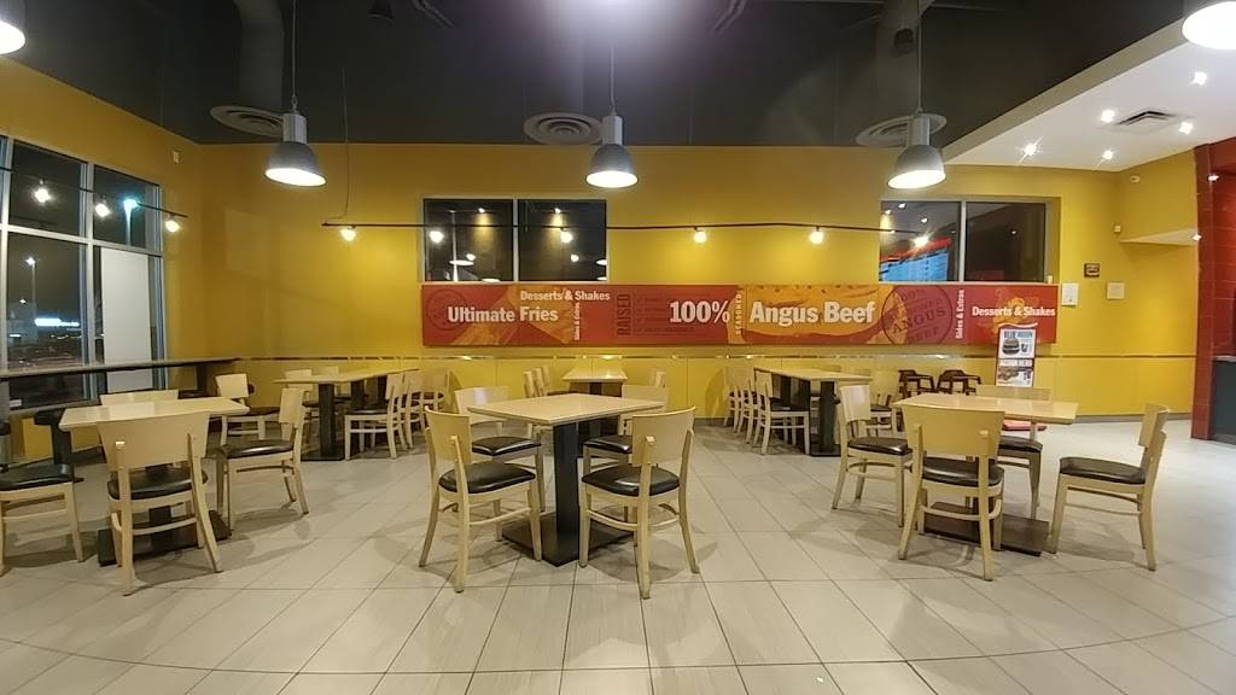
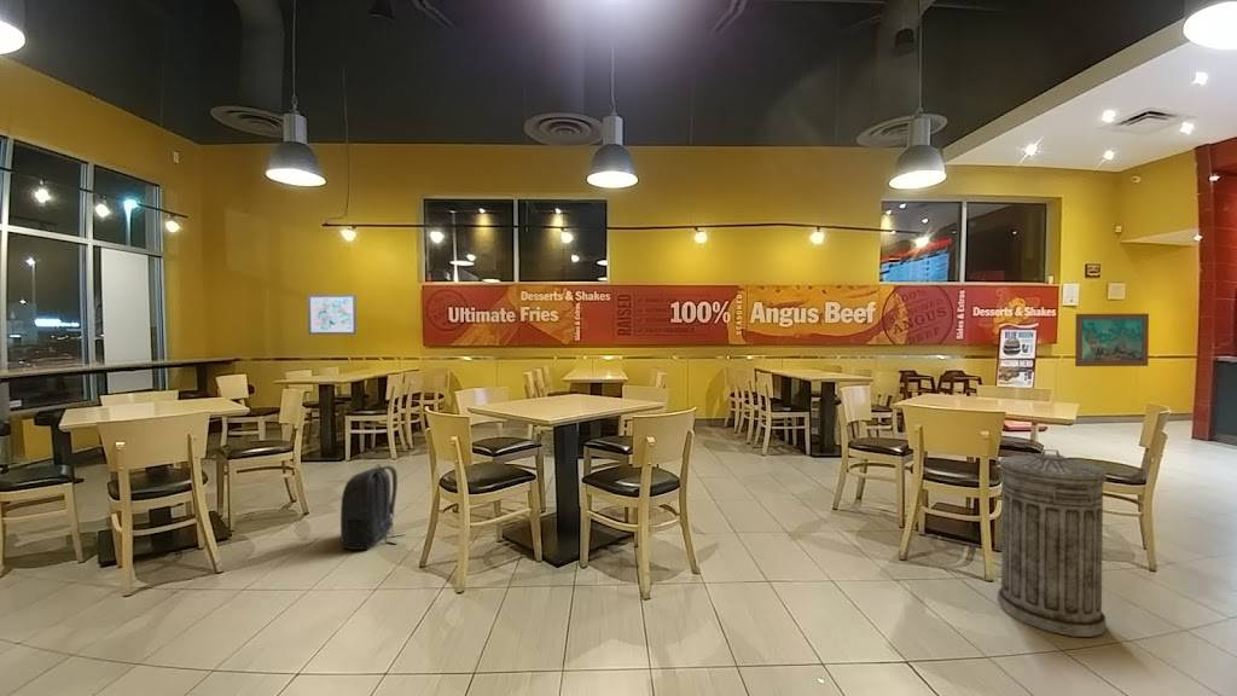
+ wall art (1111, 340)
+ wall art (332, 314)
+ trash can (1050, 532)
+ backpack (374, 501)
